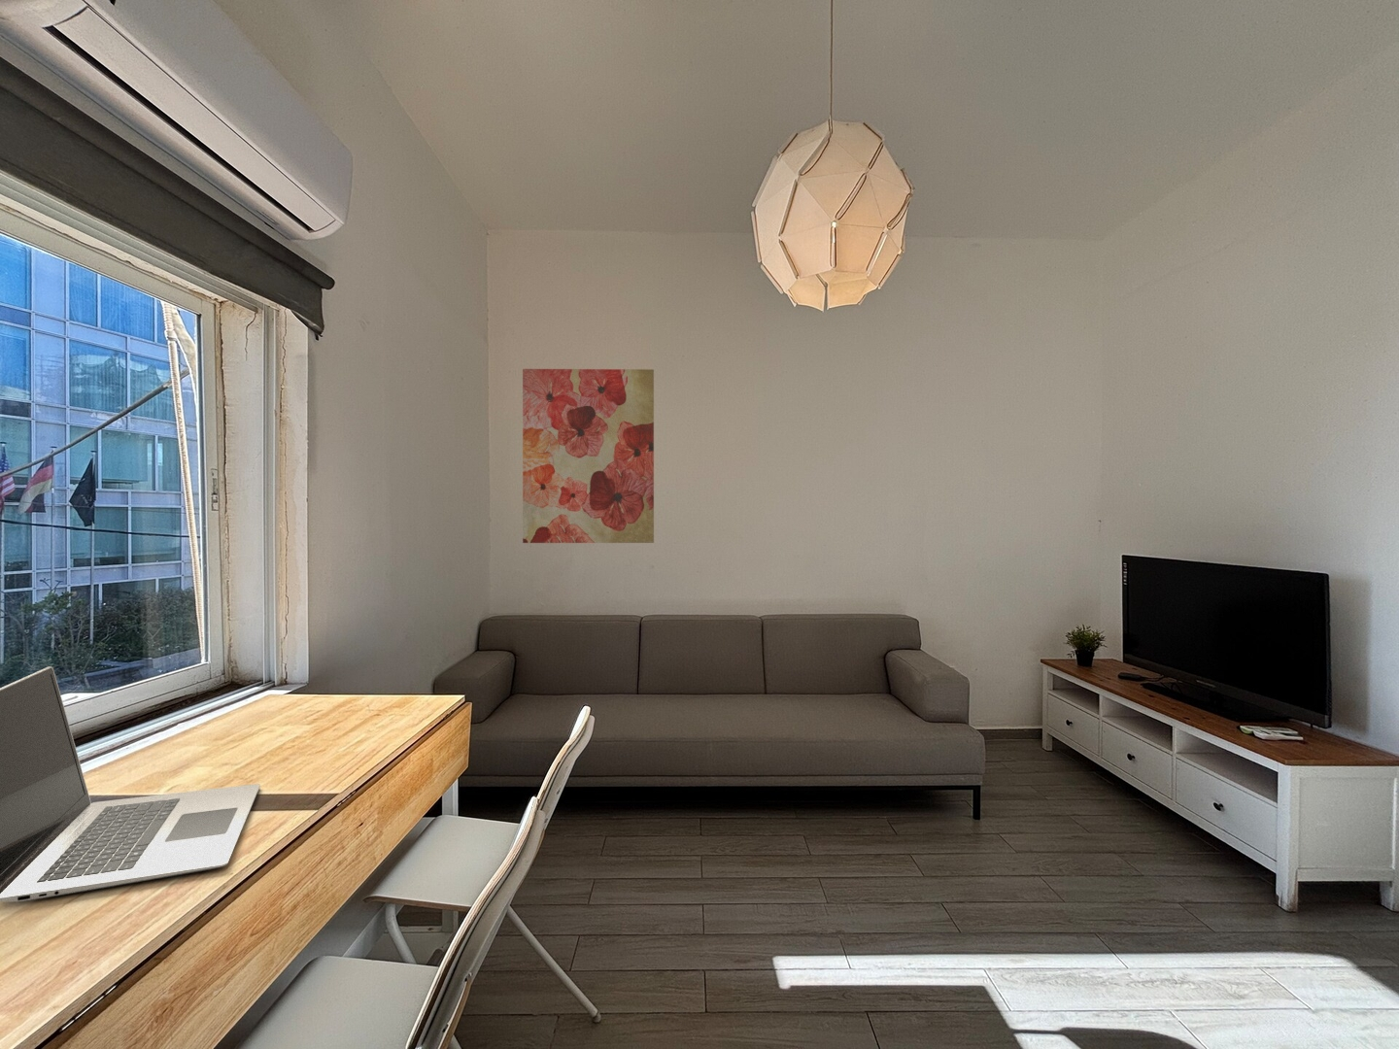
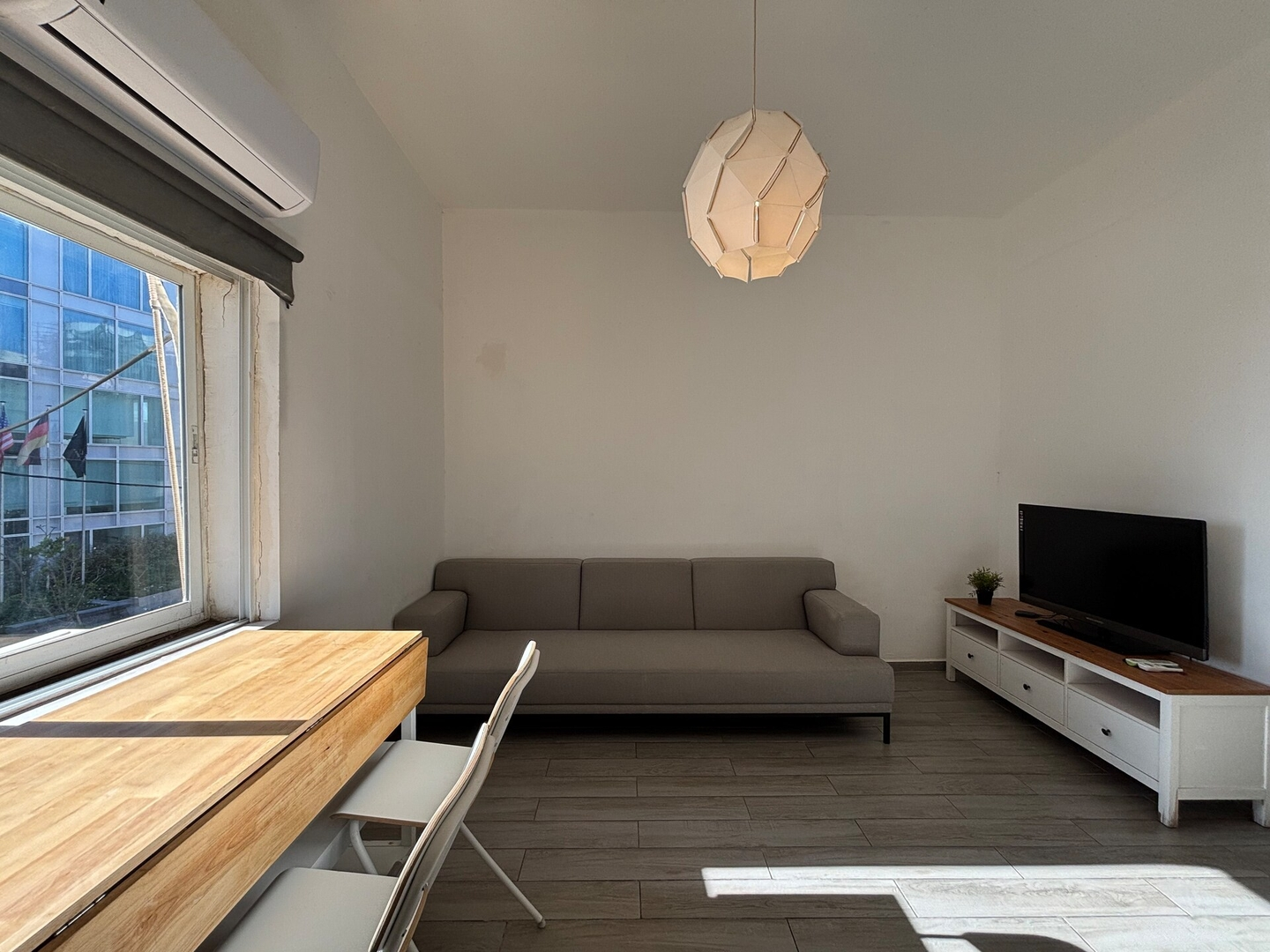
- laptop (133, 798)
- wall art (588, 455)
